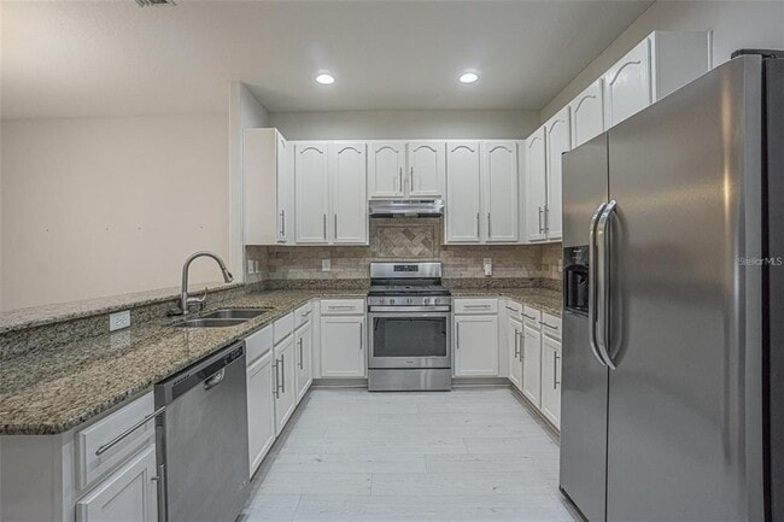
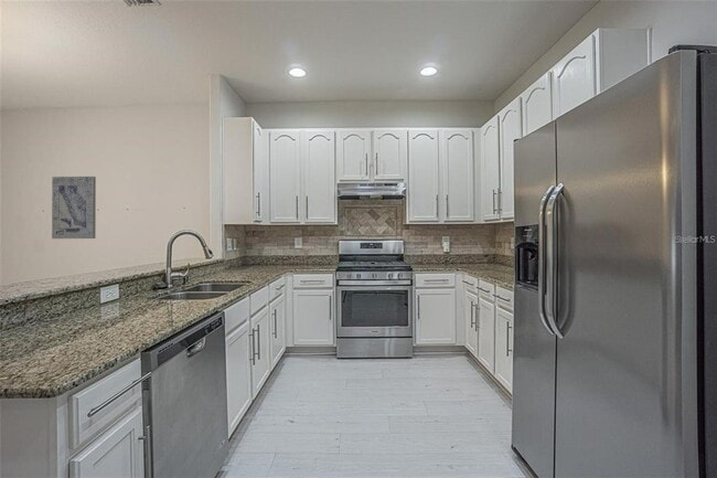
+ wall art (73, 208)
